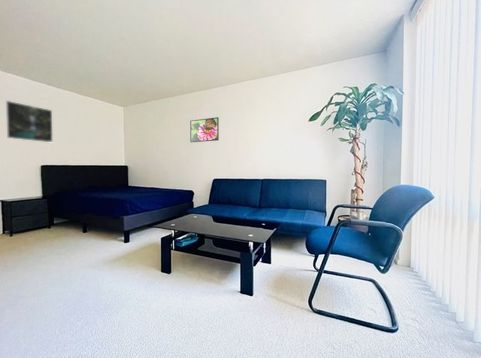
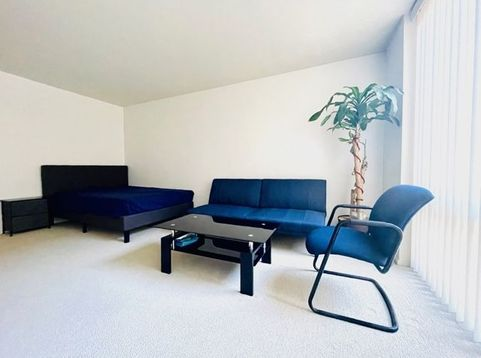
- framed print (30, 123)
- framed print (204, 130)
